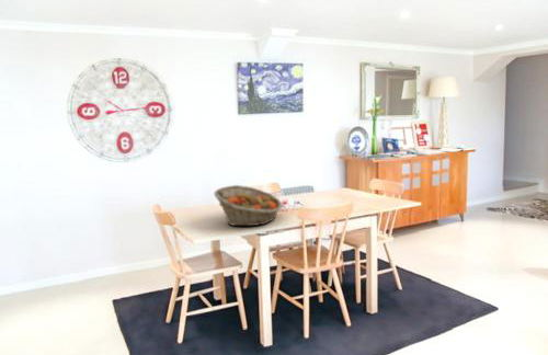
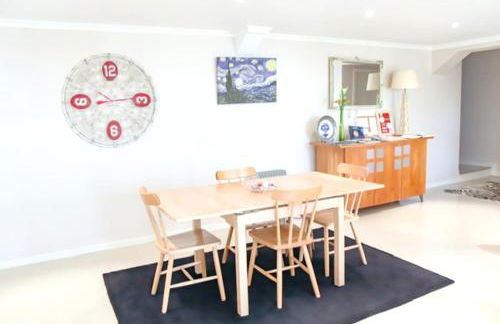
- fruit basket (248, 204)
